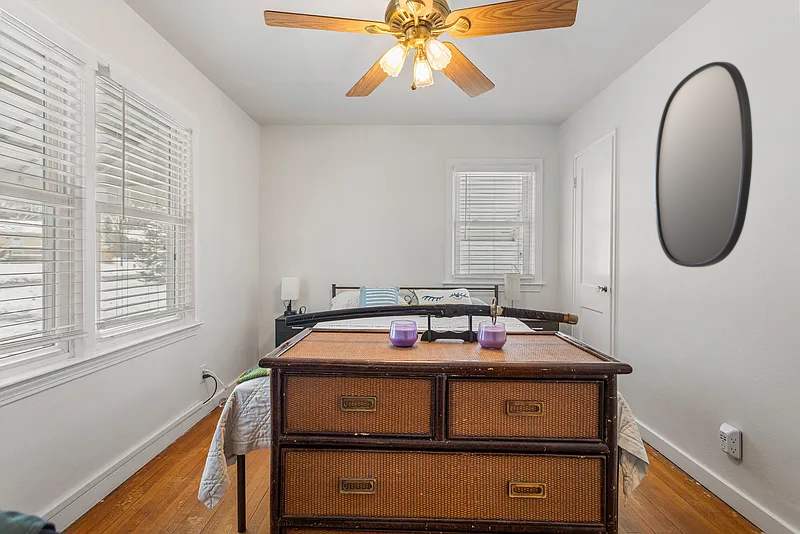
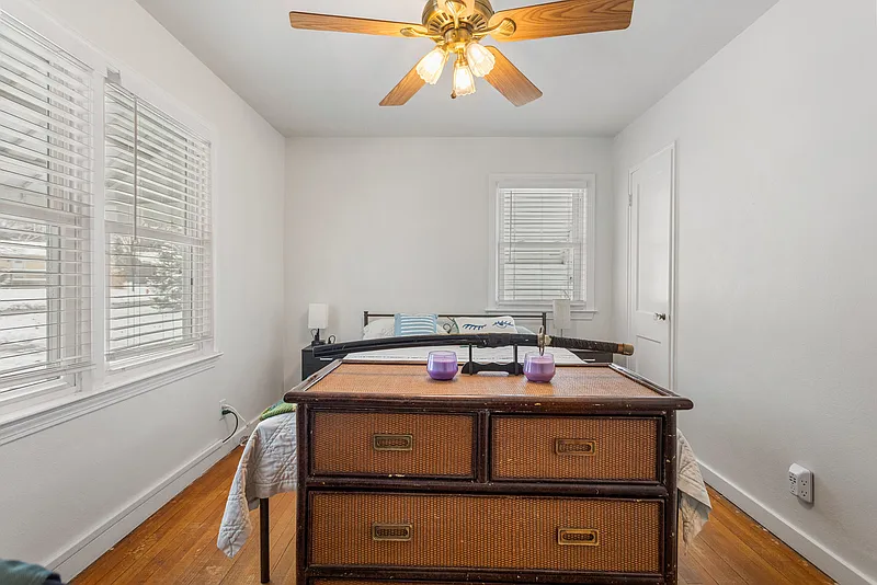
- home mirror (695, 169)
